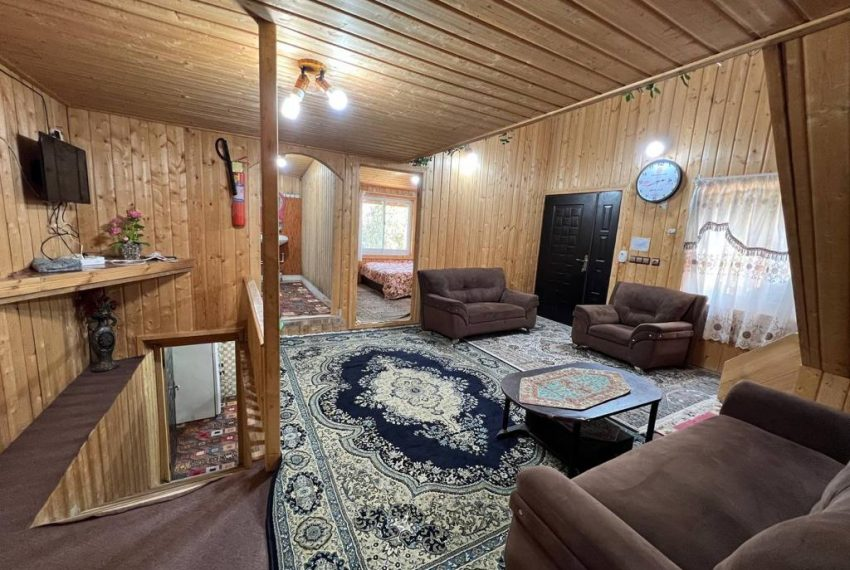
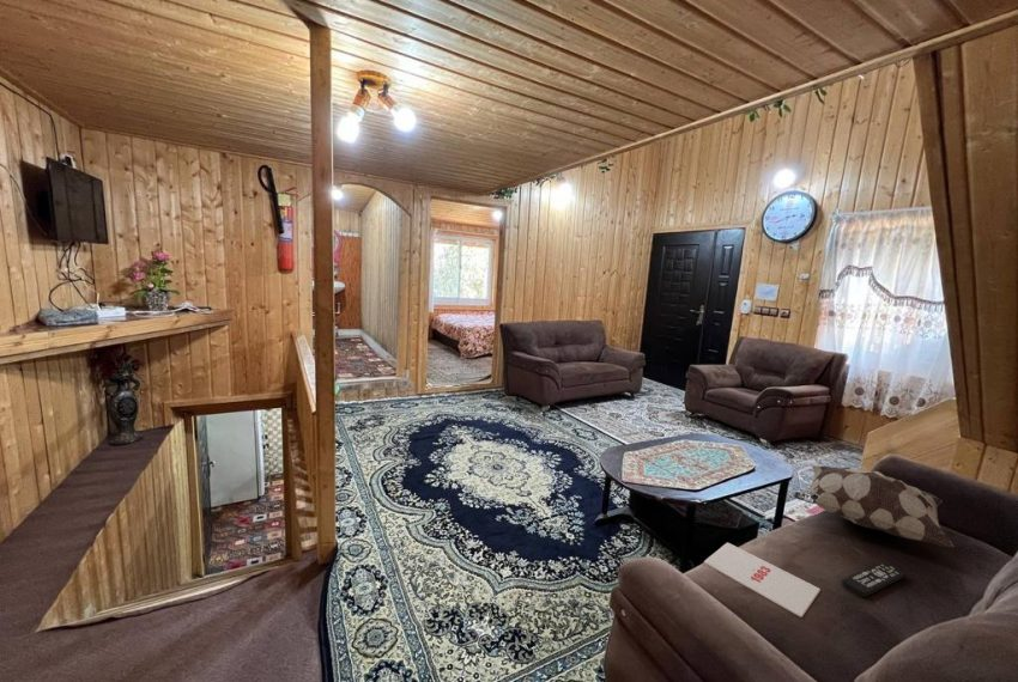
+ remote control (873, 579)
+ decorative pillow (867, 499)
+ magazine (759, 574)
